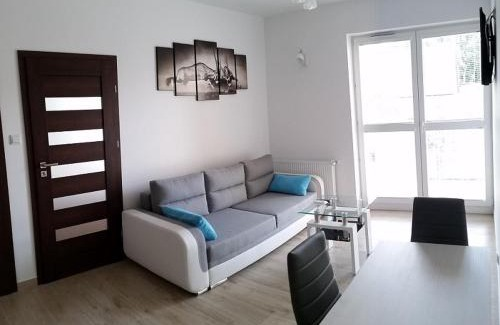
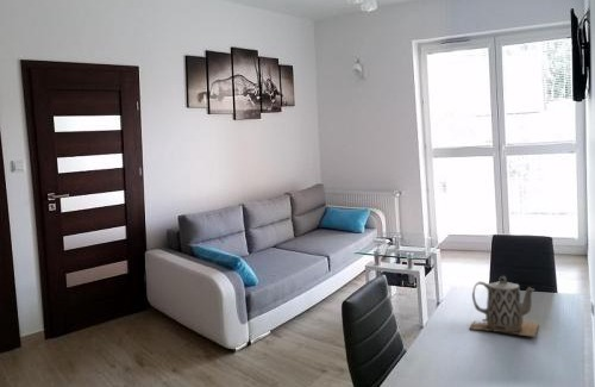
+ teapot (502, 300)
